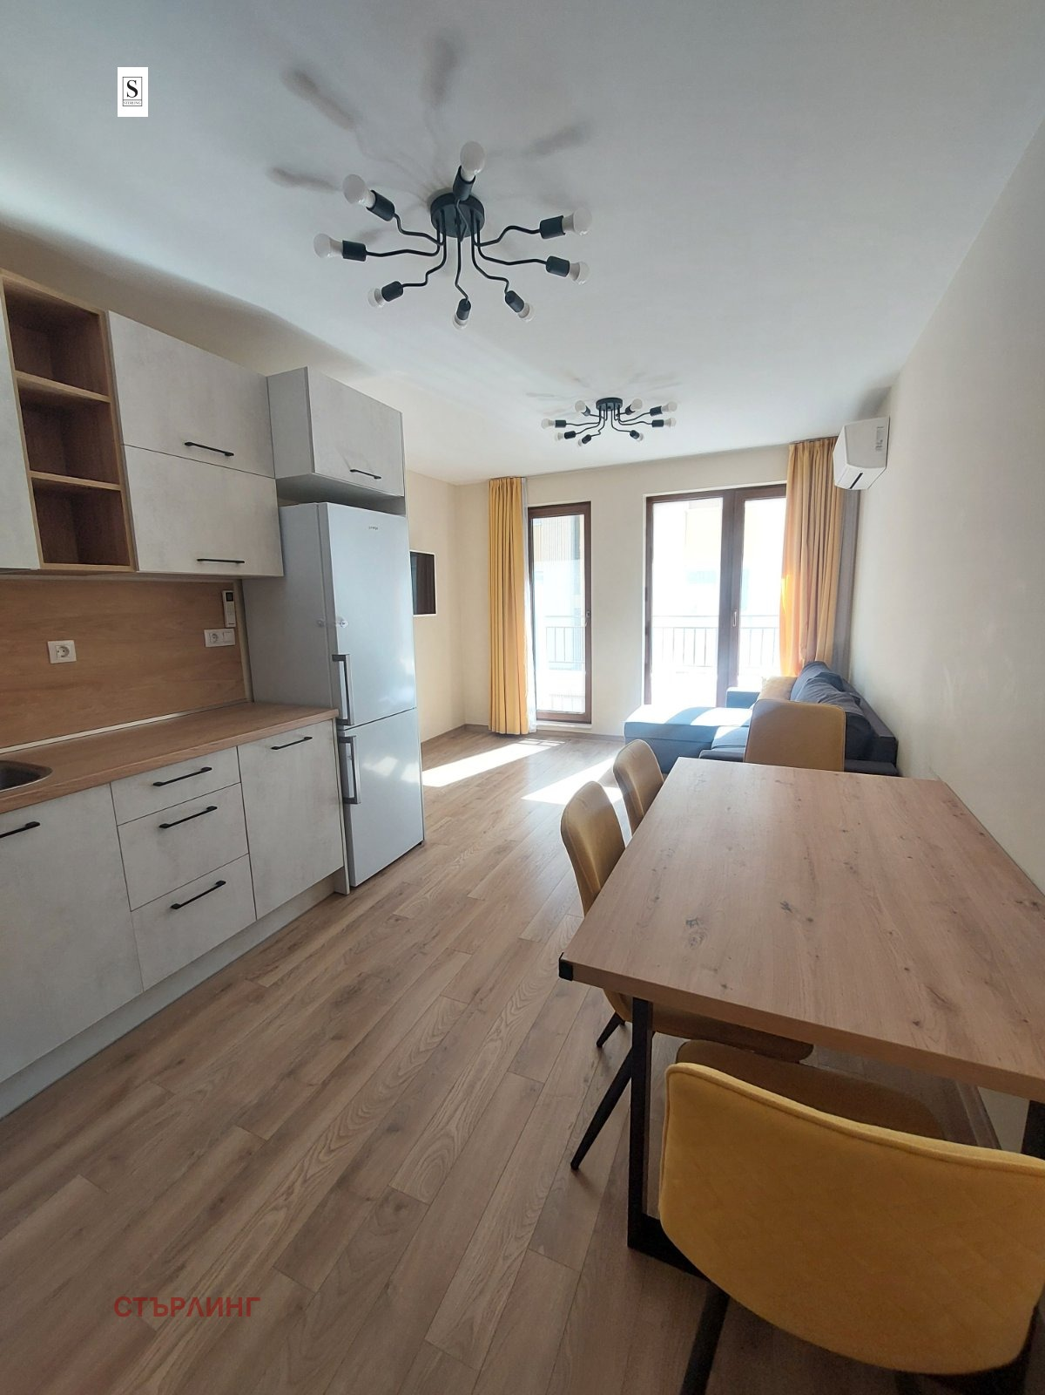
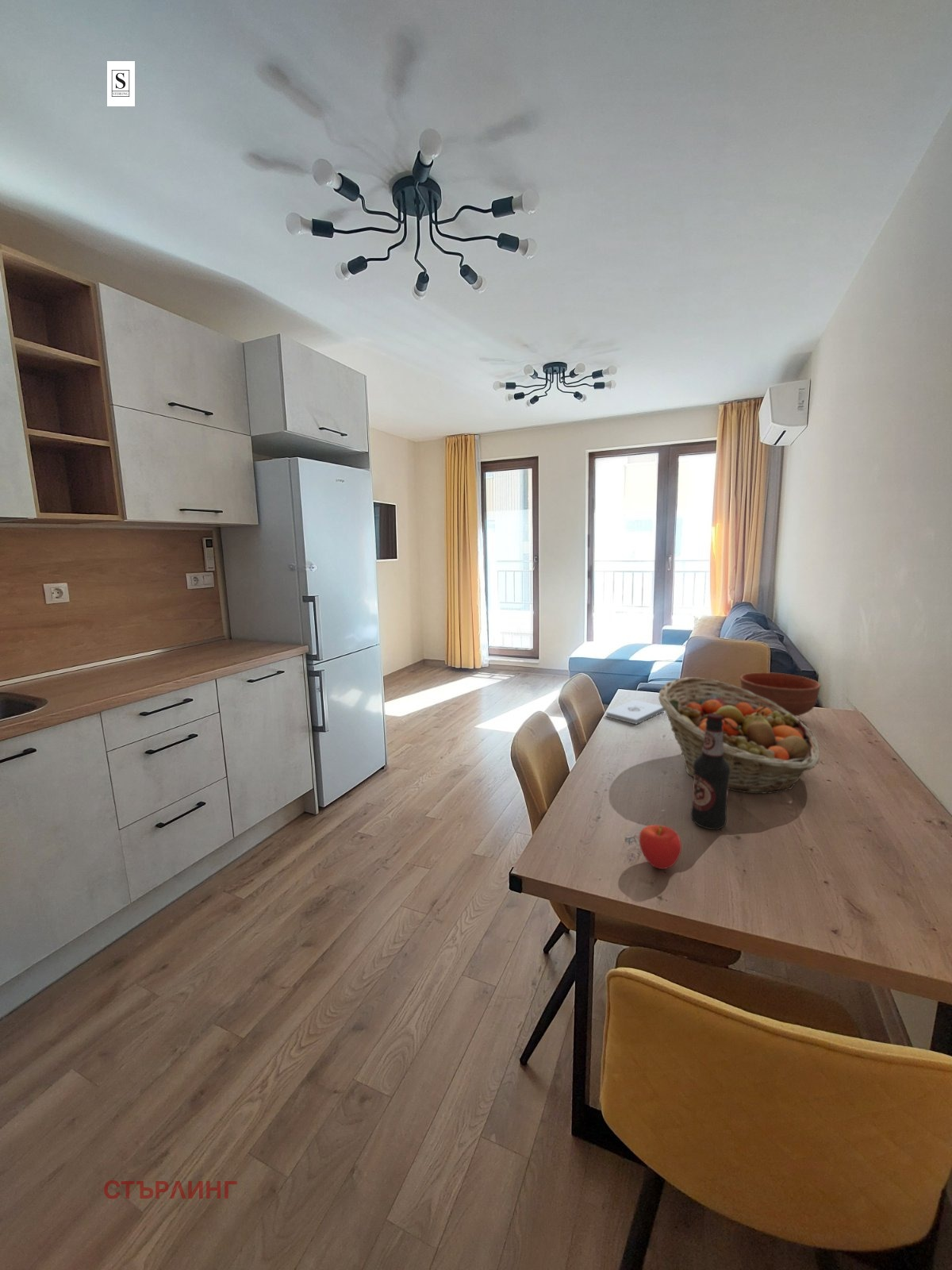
+ apple (659, 845)
+ notepad (635, 711)
+ fruit basket (735, 729)
+ bottle (711, 770)
+ bowl (777, 698)
